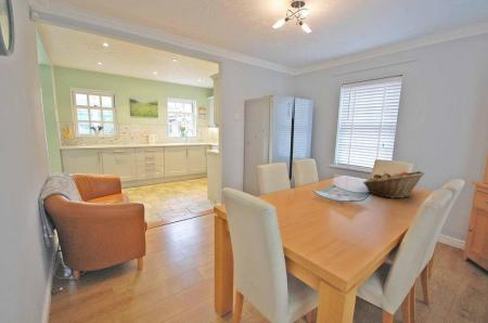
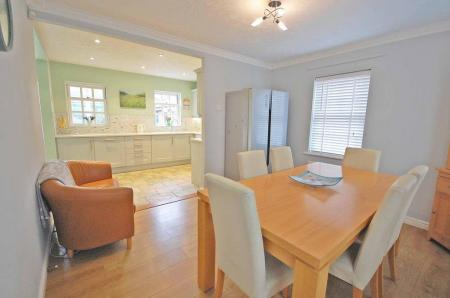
- fruit basket (391, 181)
